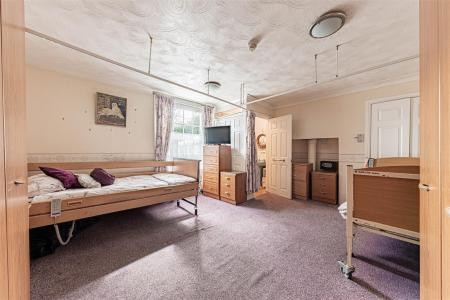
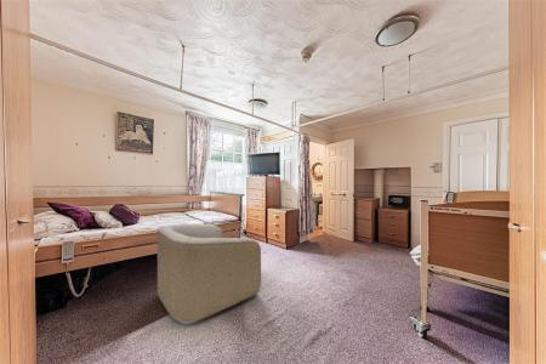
+ armchair (207, 258)
